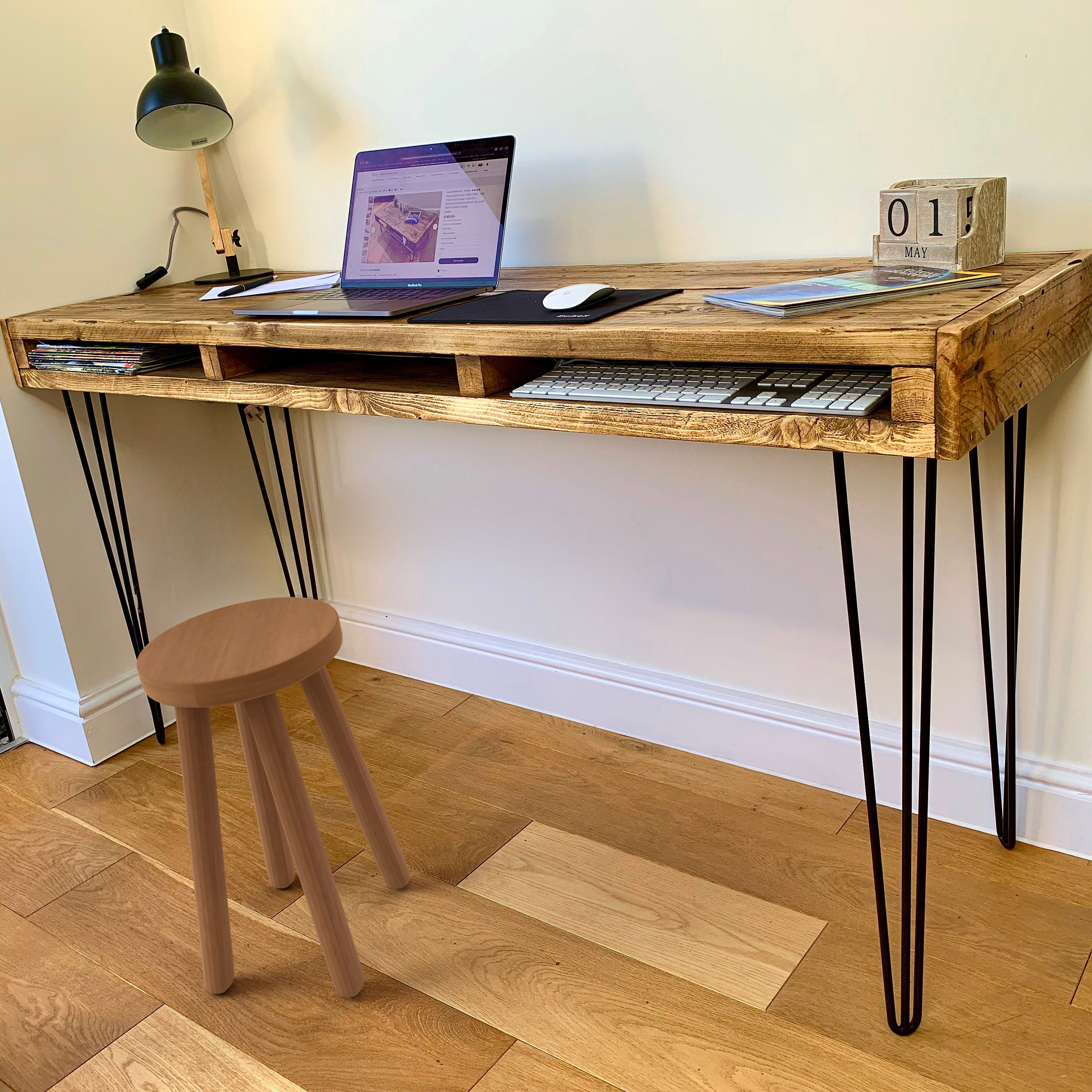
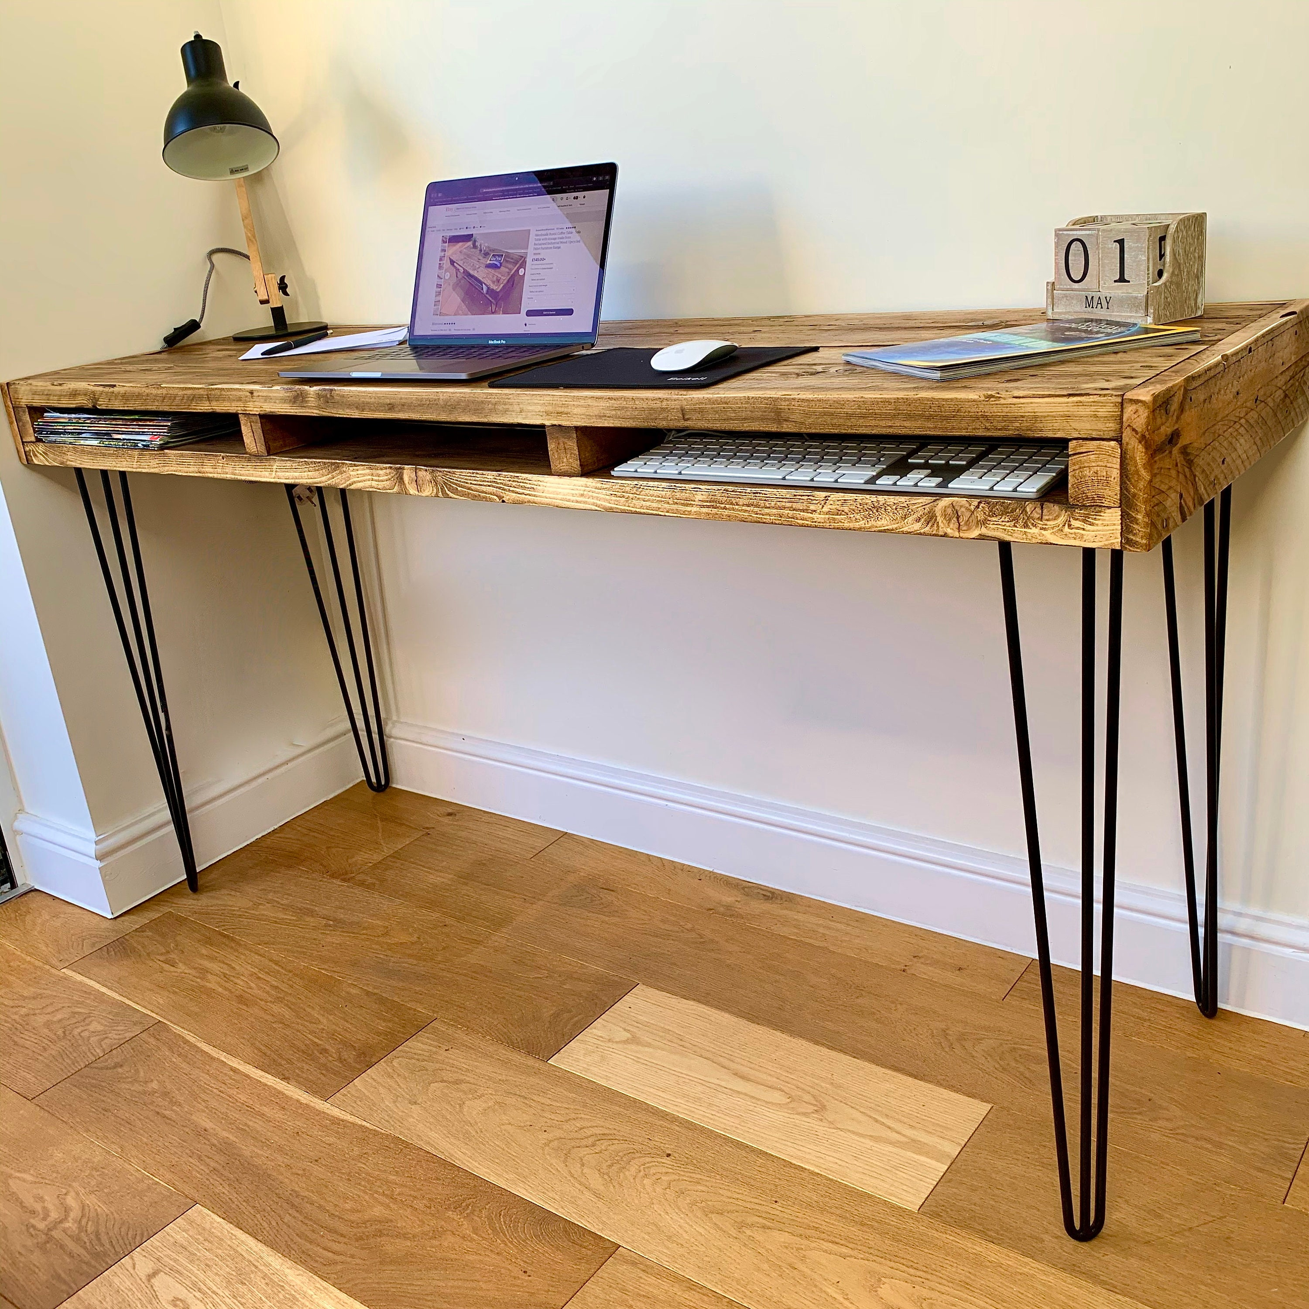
- stool (279, 793)
